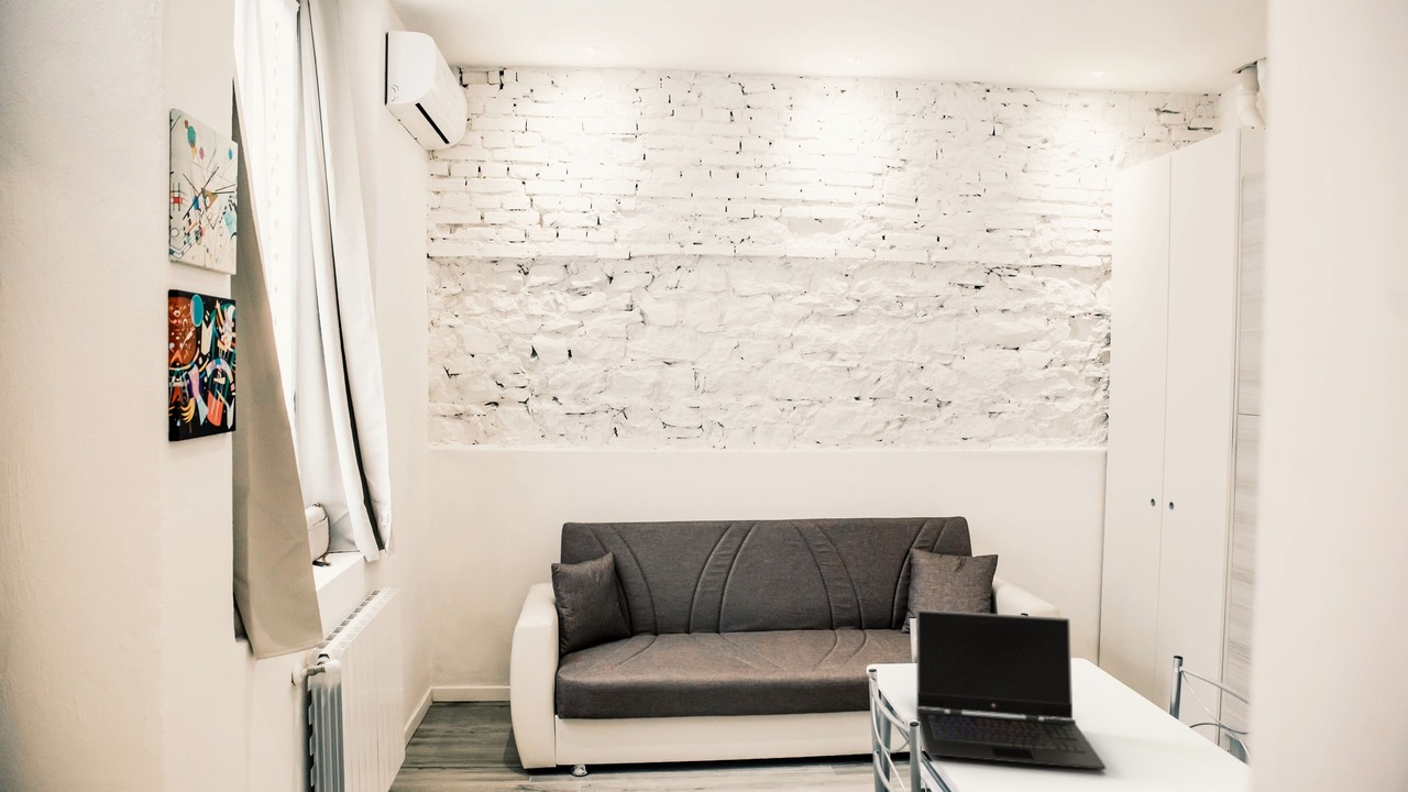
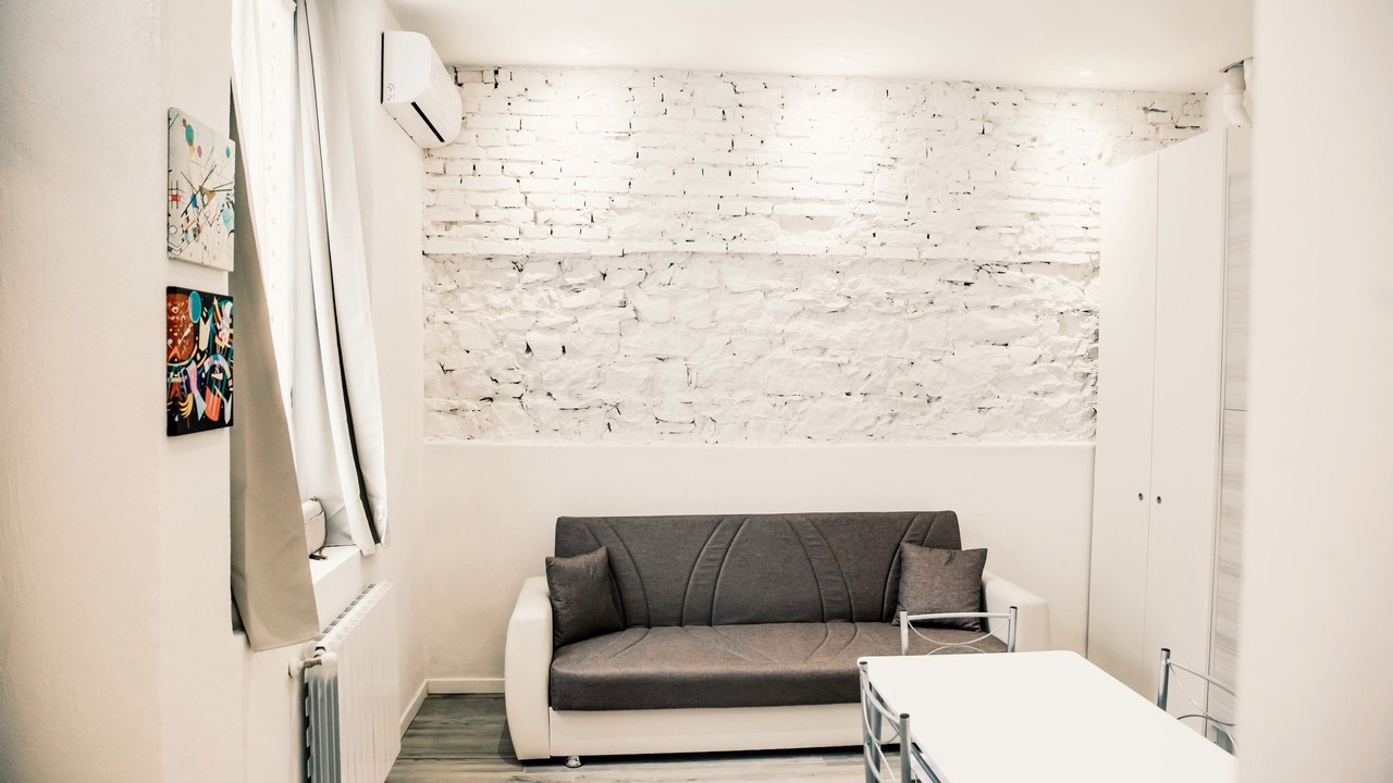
- laptop computer (1002, 684)
